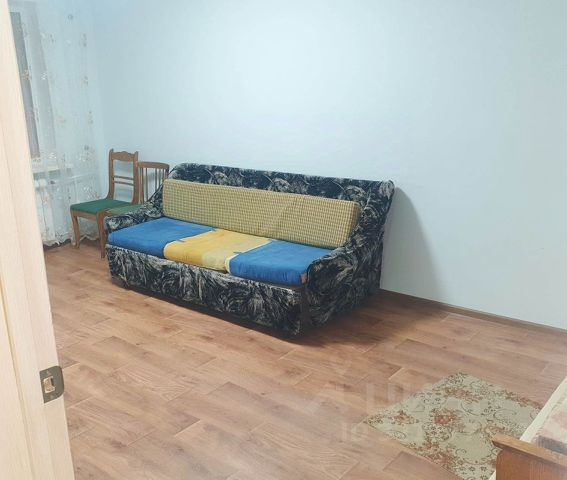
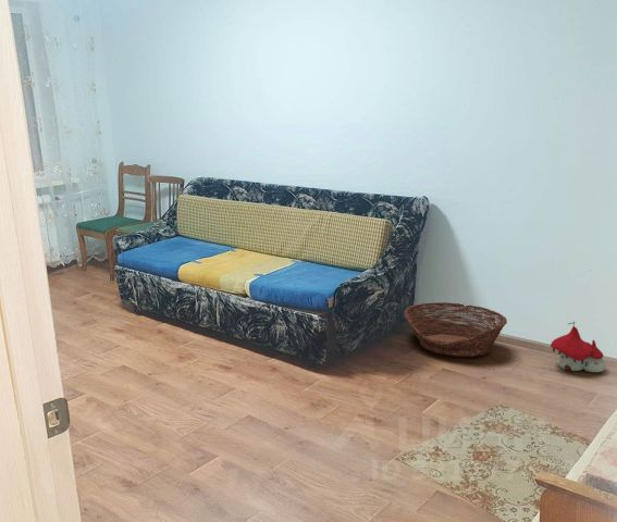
+ basket (454, 330)
+ toy house (578, 345)
